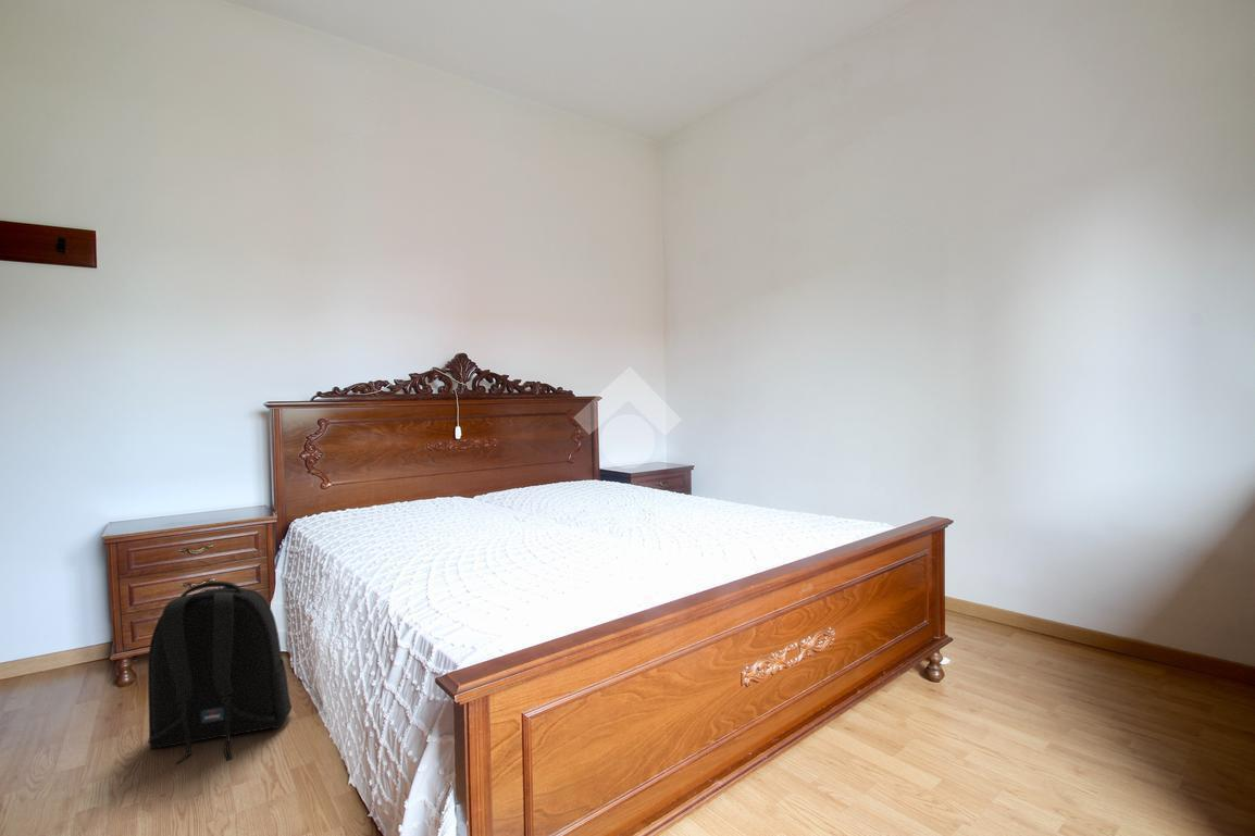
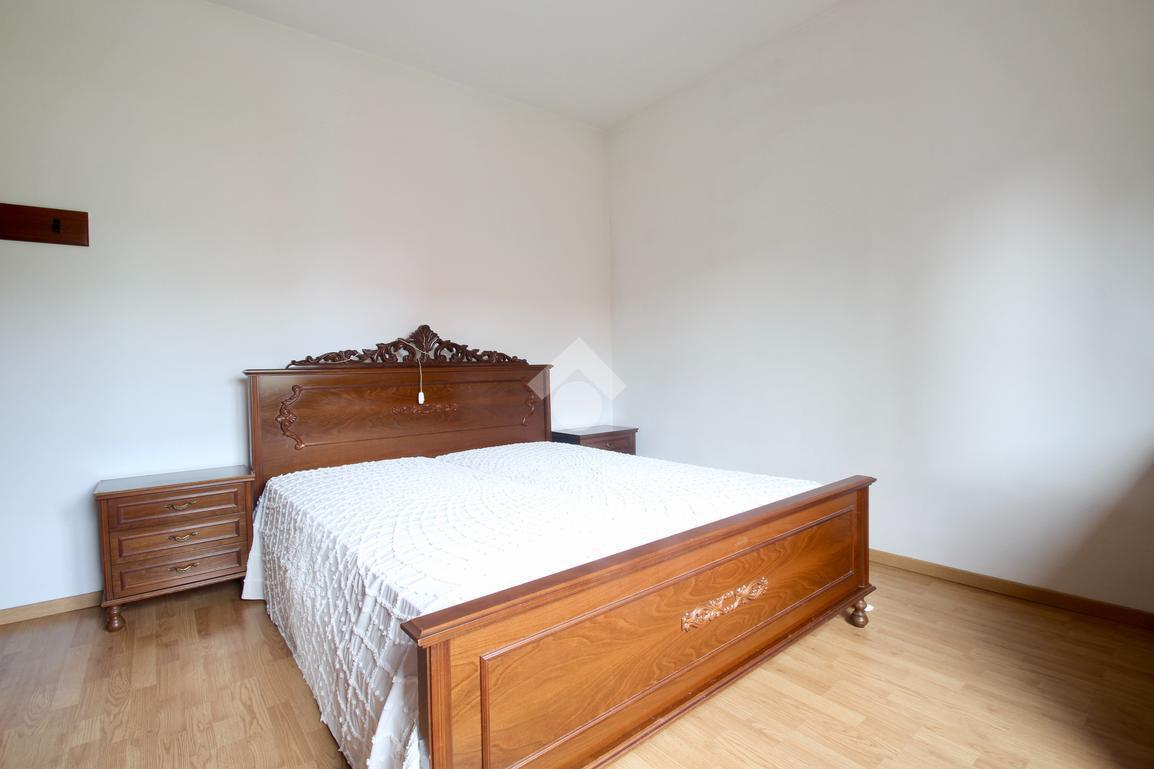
- backpack (218, 659)
